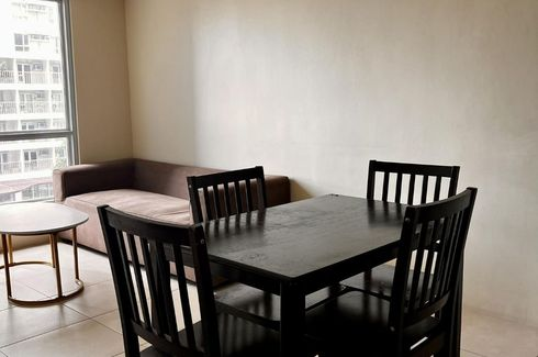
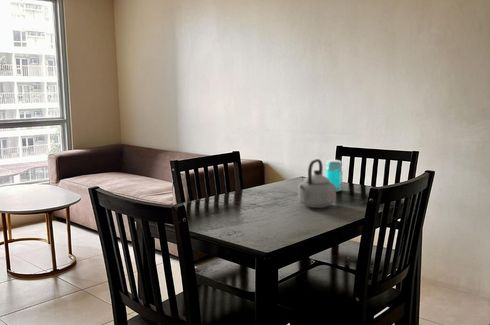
+ jar (333, 175)
+ teapot (314, 183)
